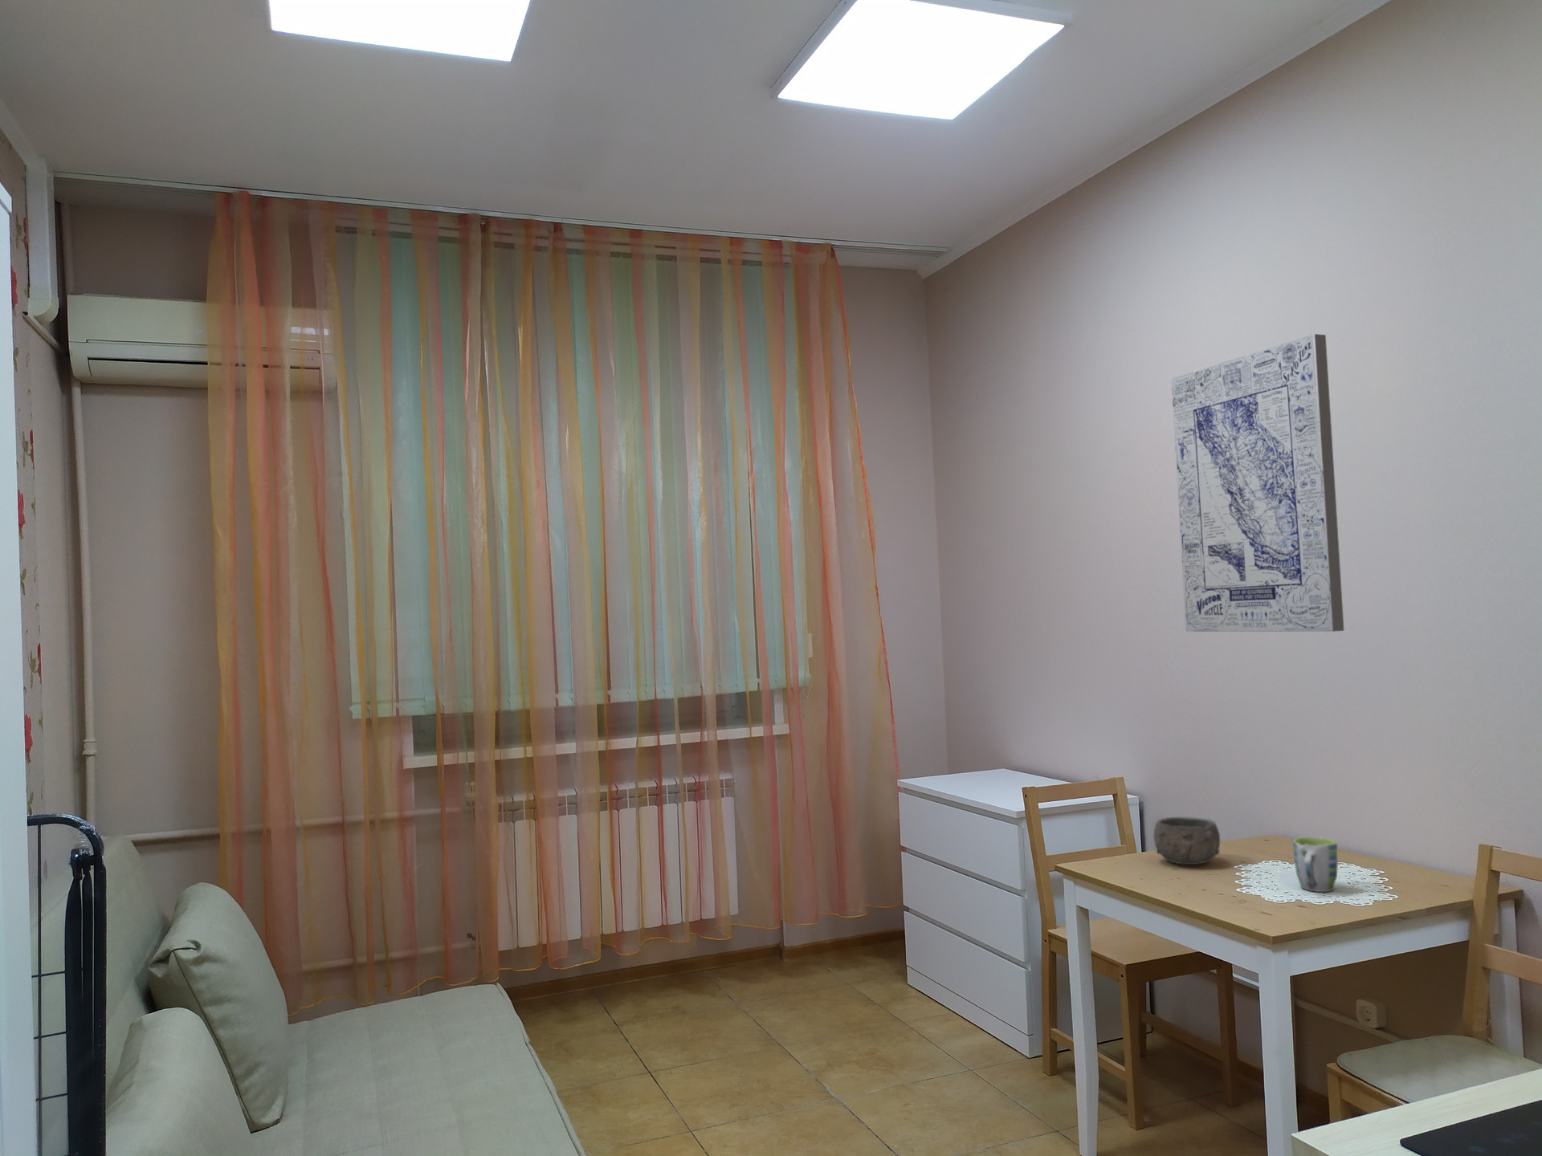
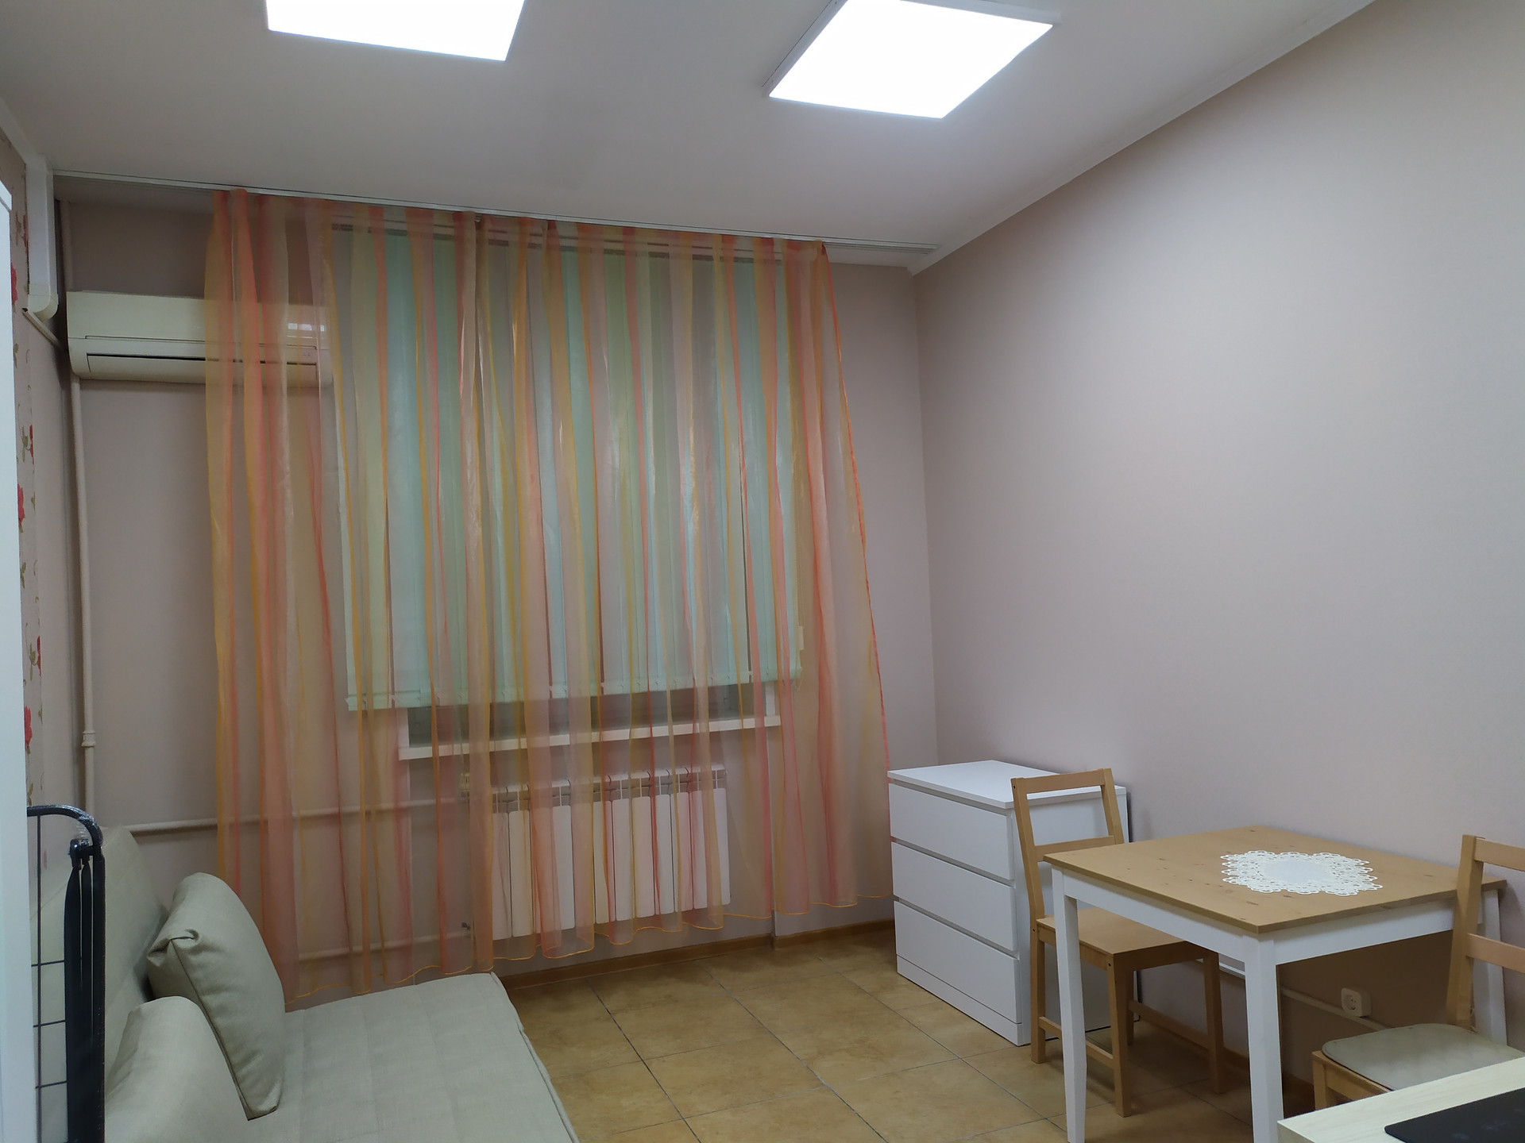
- bowl (1187, 841)
- mug (1314, 865)
- wall art (1251, 494)
